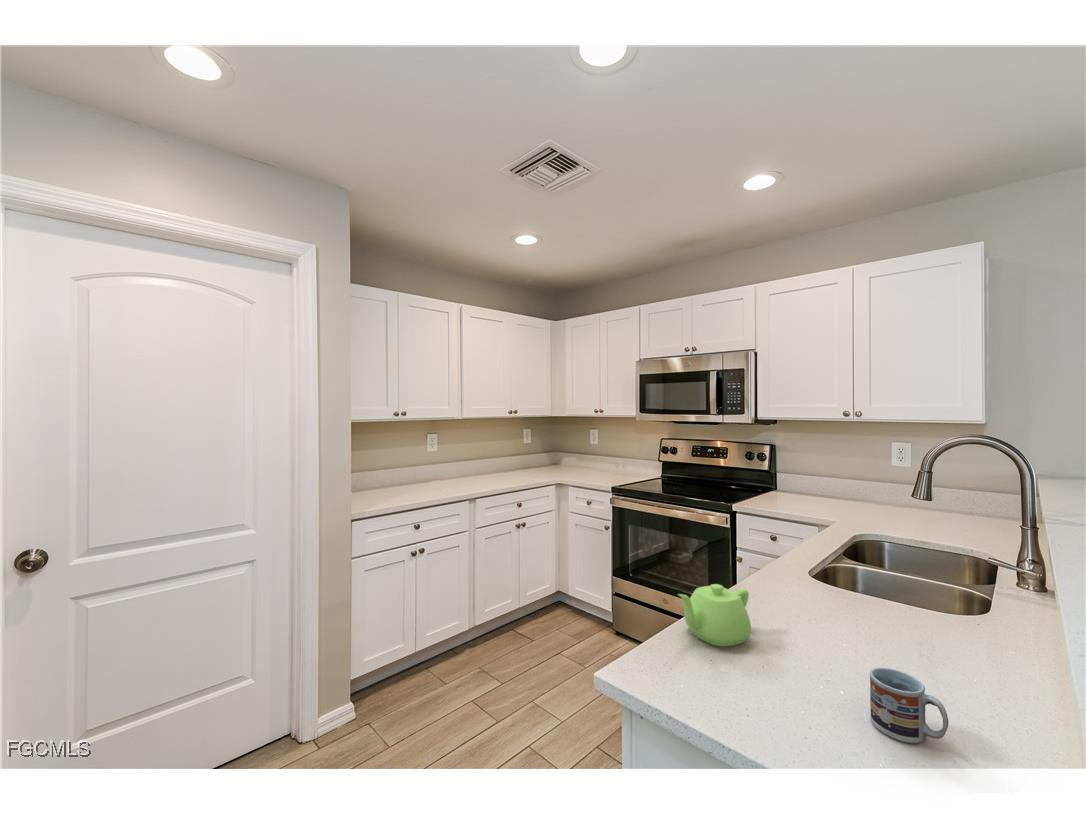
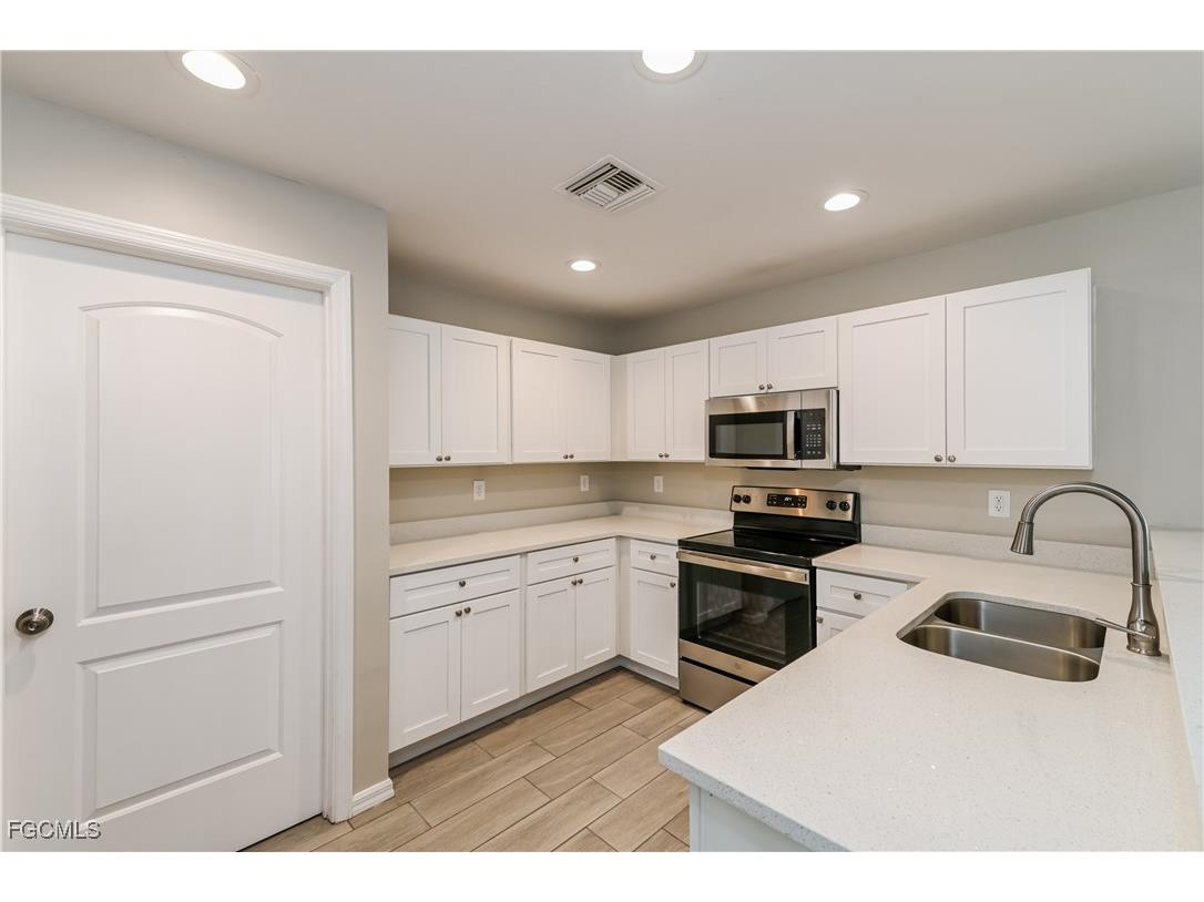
- teapot (714, 610)
- cup (907, 707)
